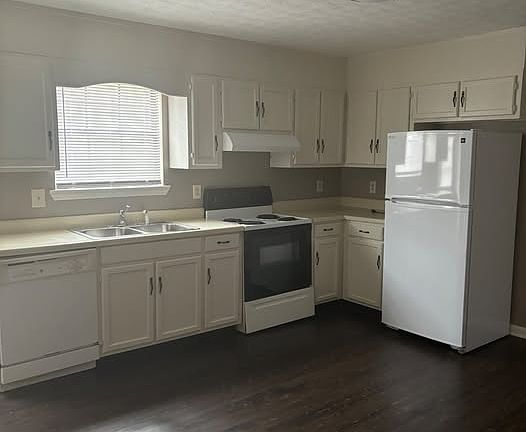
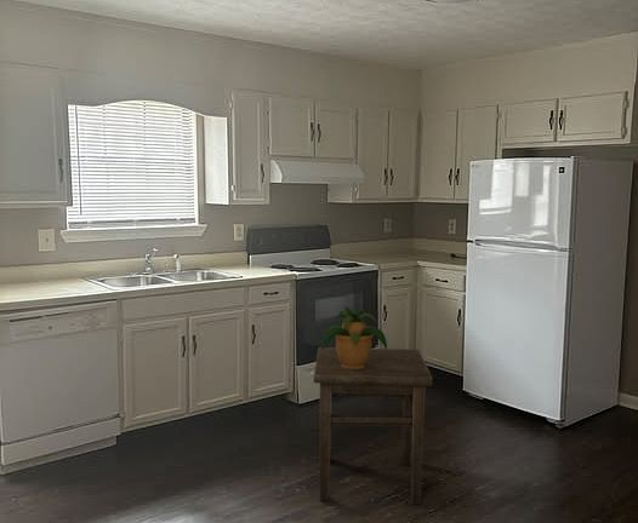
+ potted plant (353, 334)
+ side table (369, 420)
